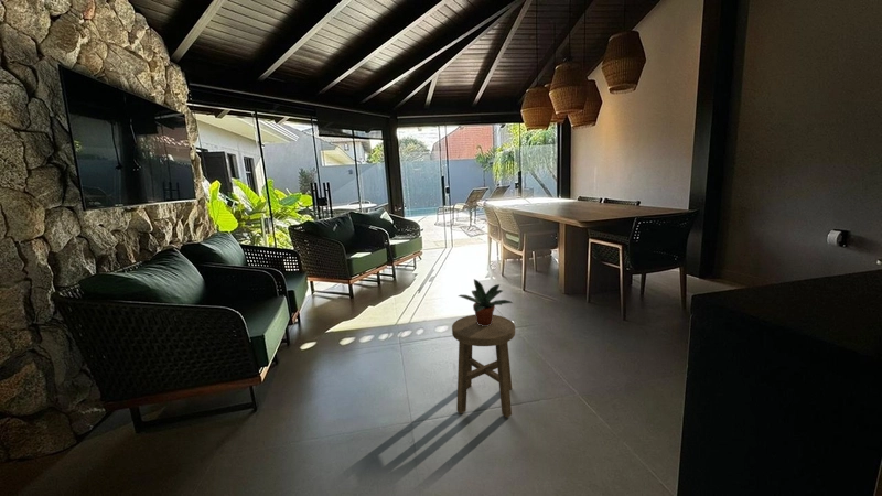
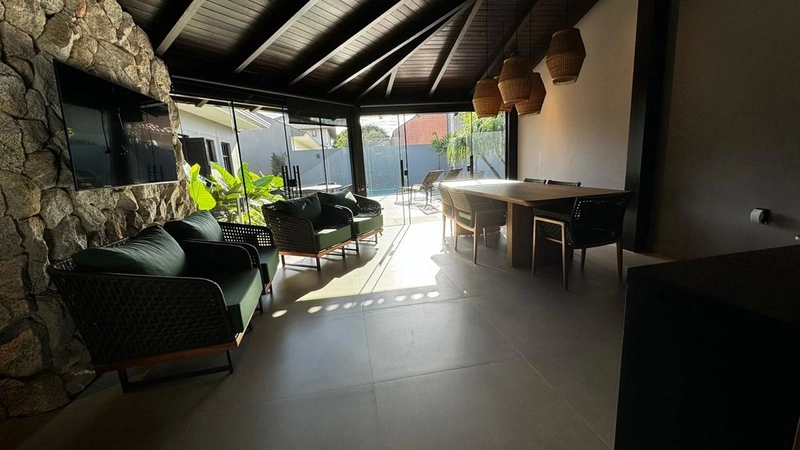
- potted plant (484, 302)
- stool (483, 365)
